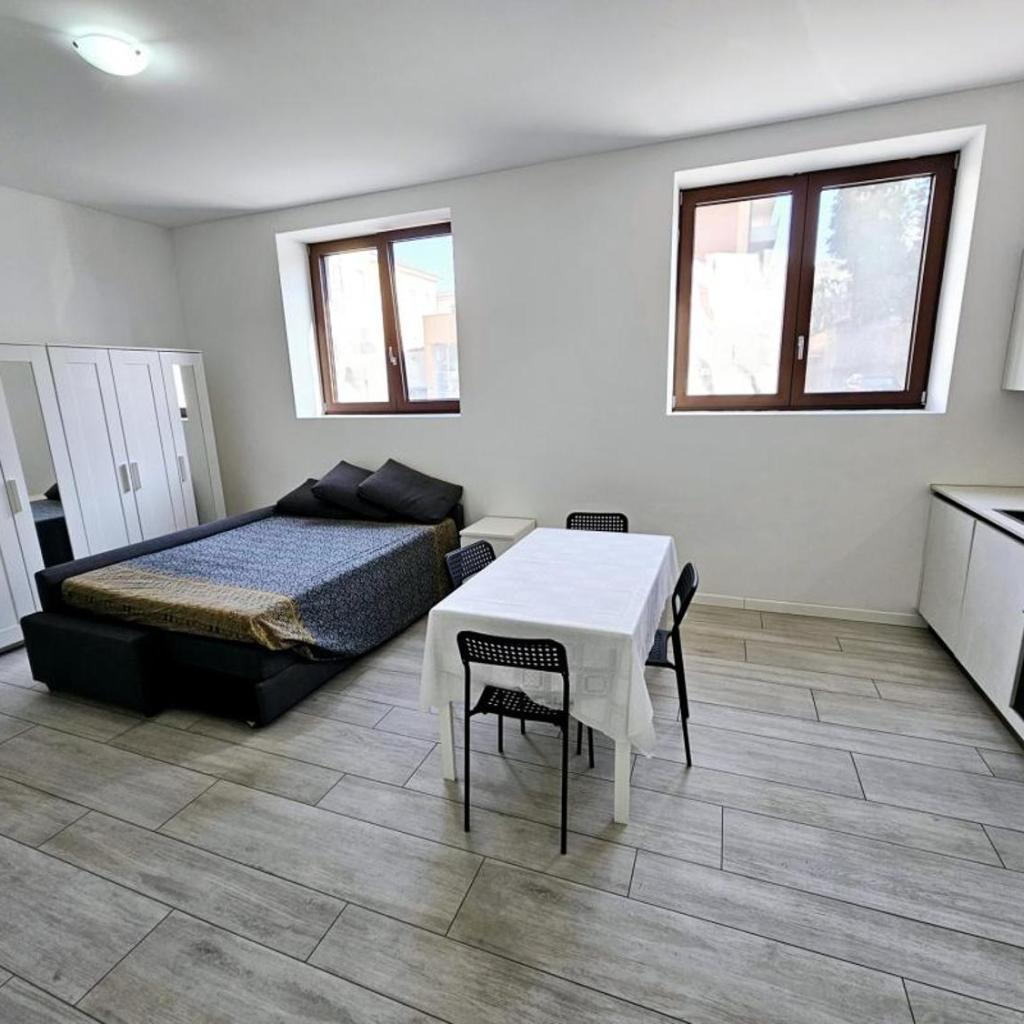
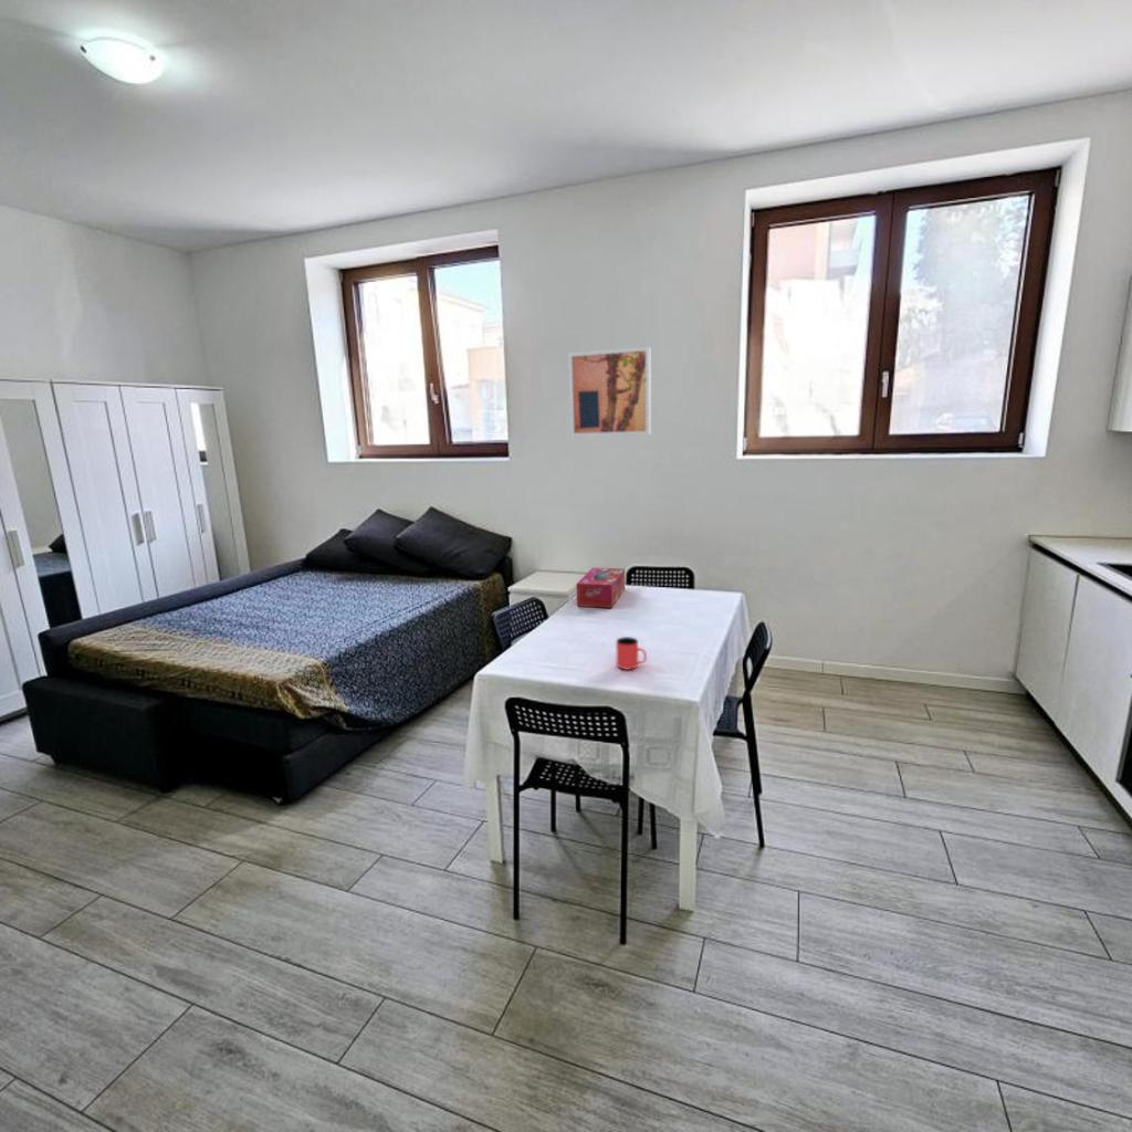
+ cup (631, 653)
+ tissue box (601, 586)
+ wall art (609, 394)
